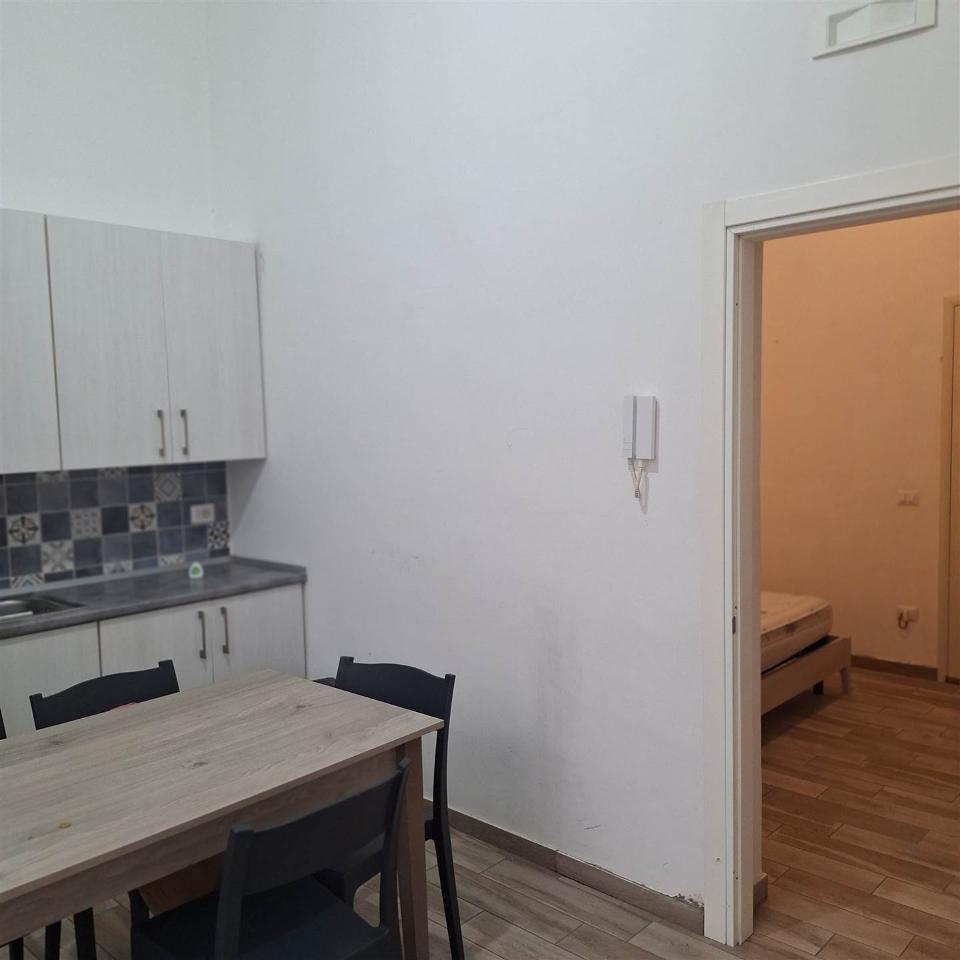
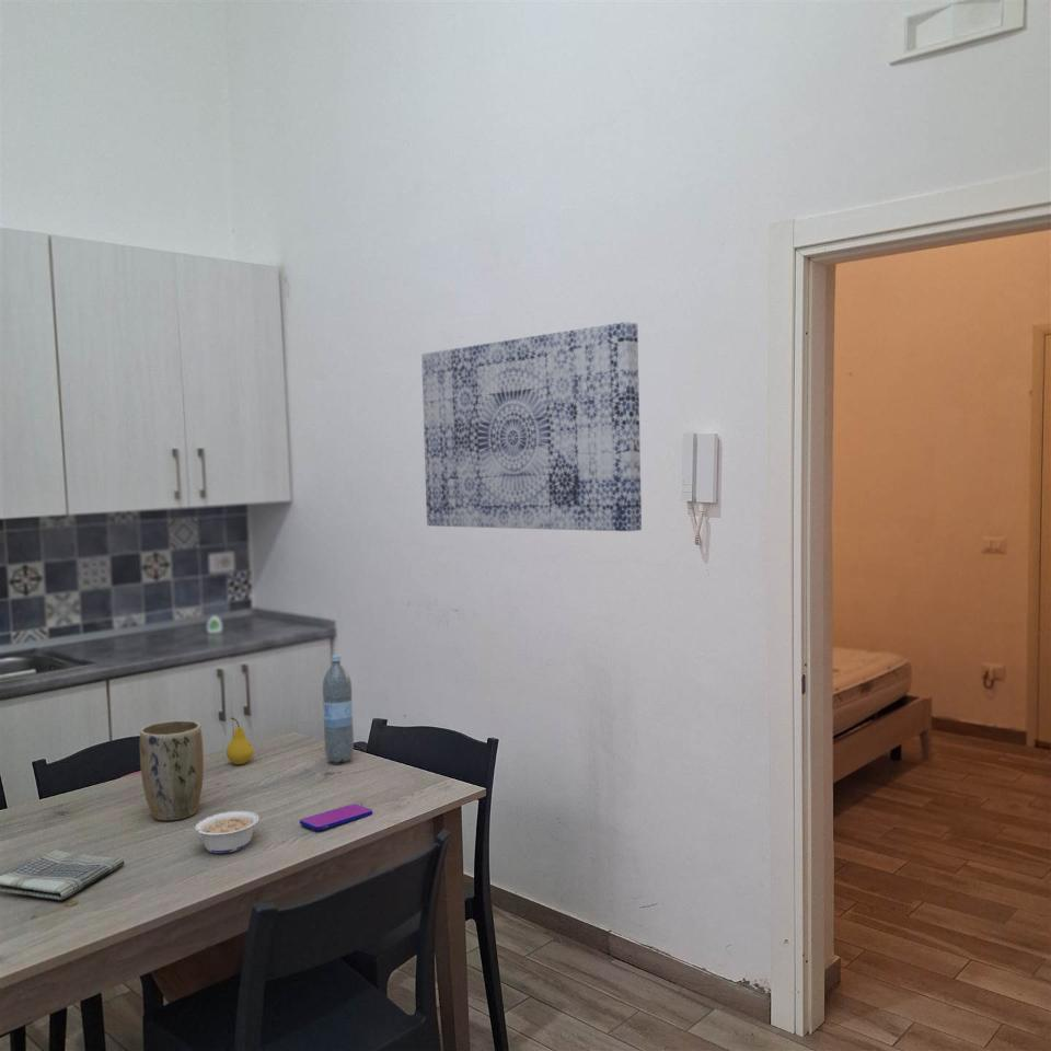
+ plant pot (172, 770)
+ water bottle (337, 708)
+ dish towel (56, 870)
+ legume (226, 832)
+ smartphone (336, 817)
+ wall art (522, 434)
+ fruit (239, 740)
